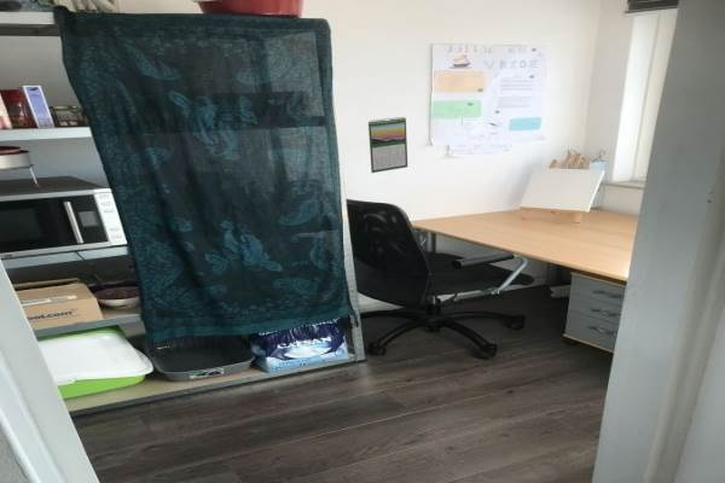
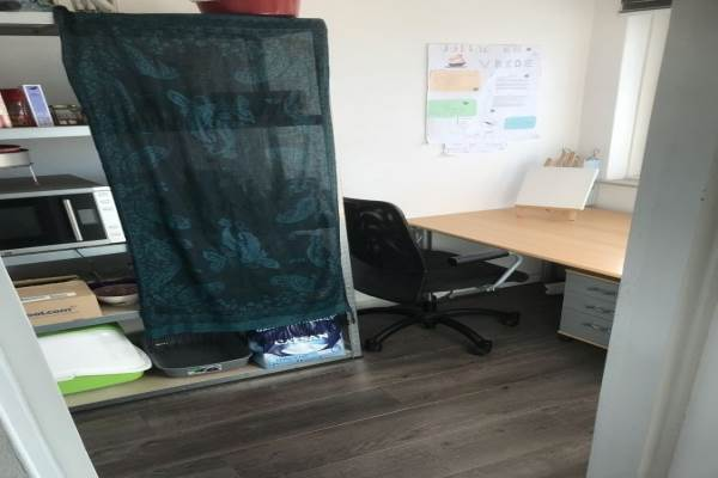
- calendar (388, 144)
